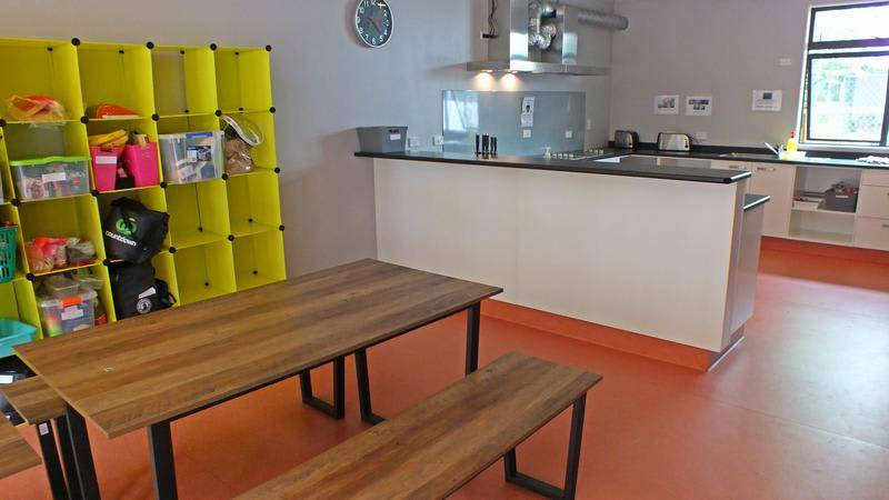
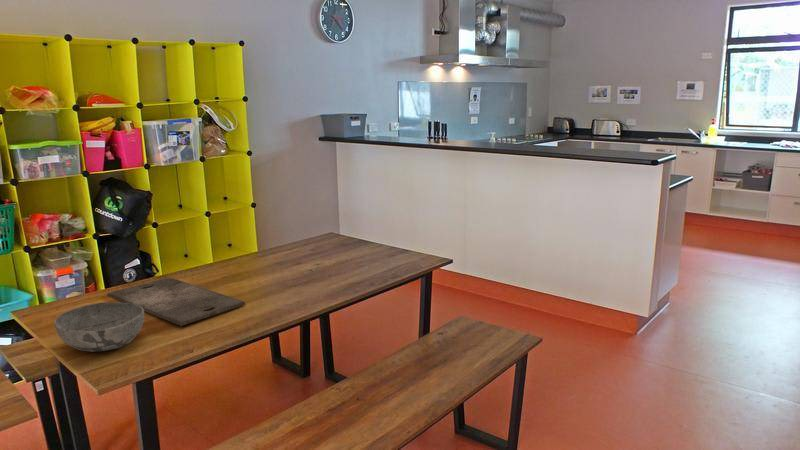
+ cutting board (174, 298)
+ bowl (102, 329)
